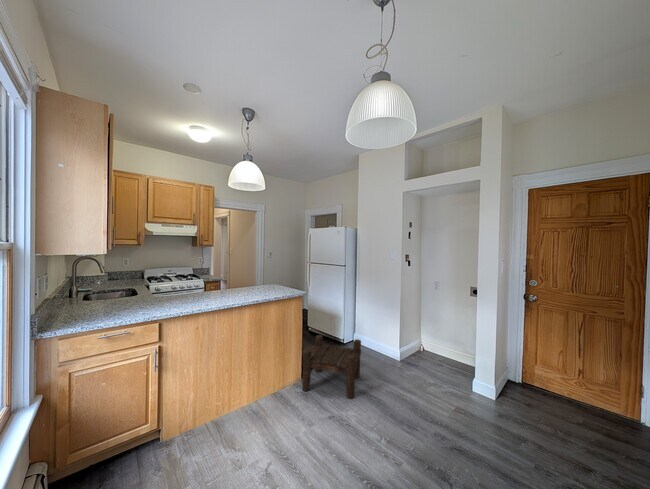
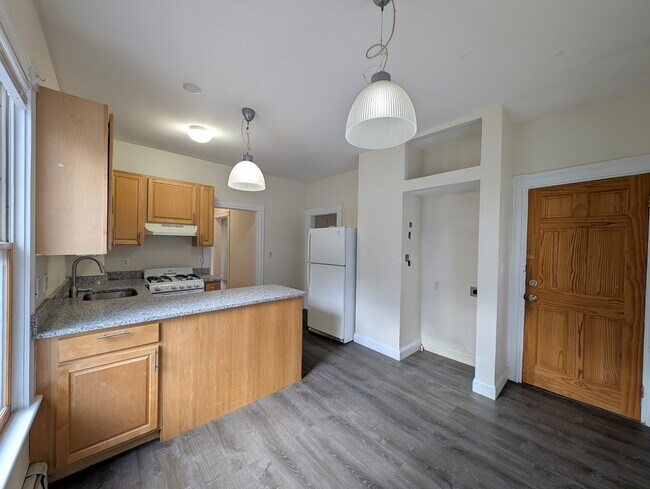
- stool (332, 363)
